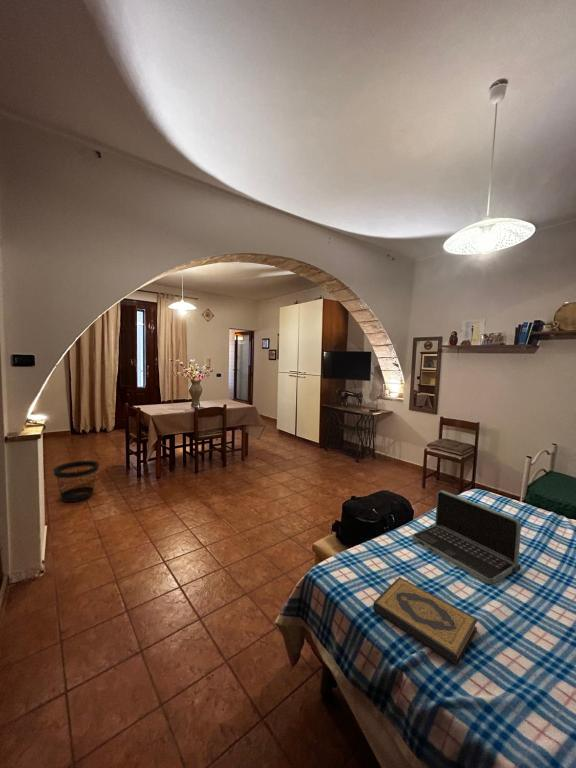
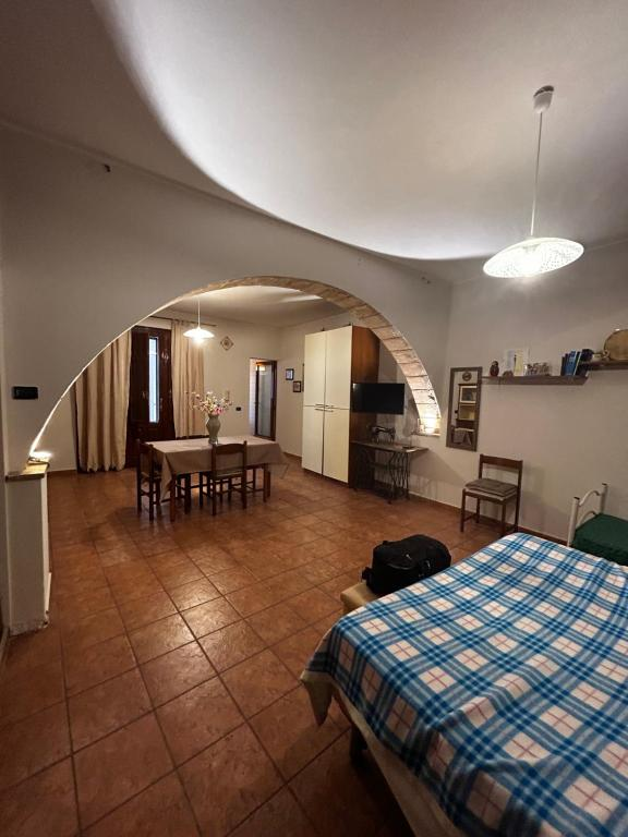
- wastebasket (77, 481)
- laptop (461, 528)
- hardback book (423, 614)
